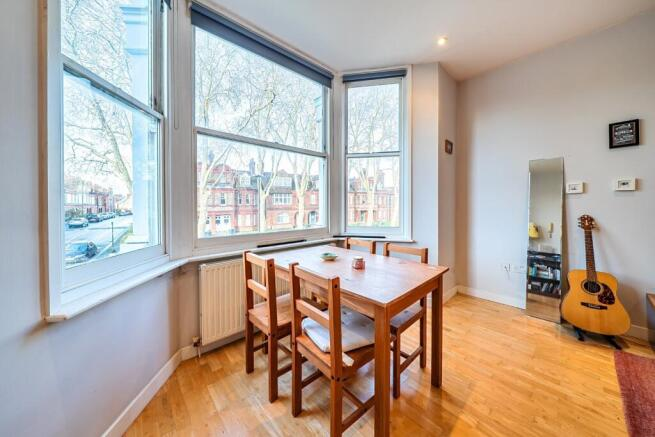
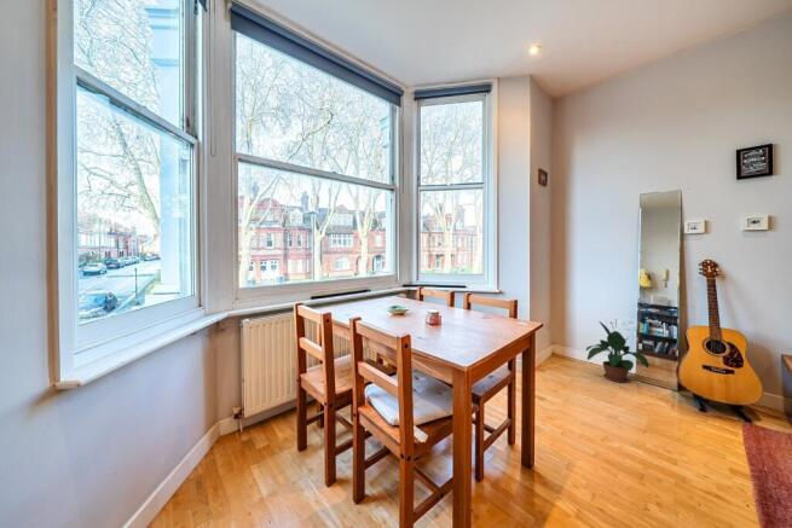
+ potted plant (615, 349)
